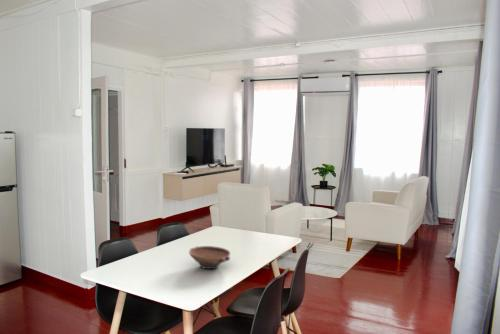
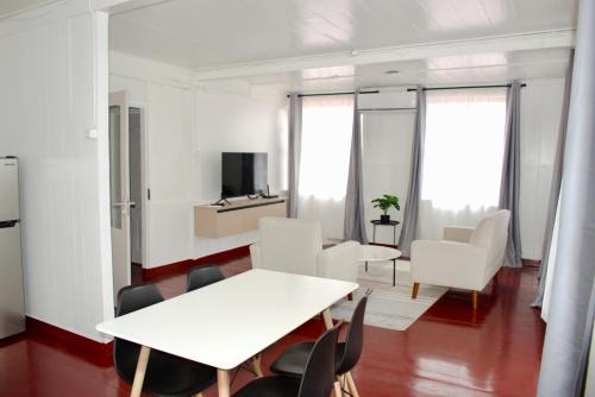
- bowl (209, 258)
